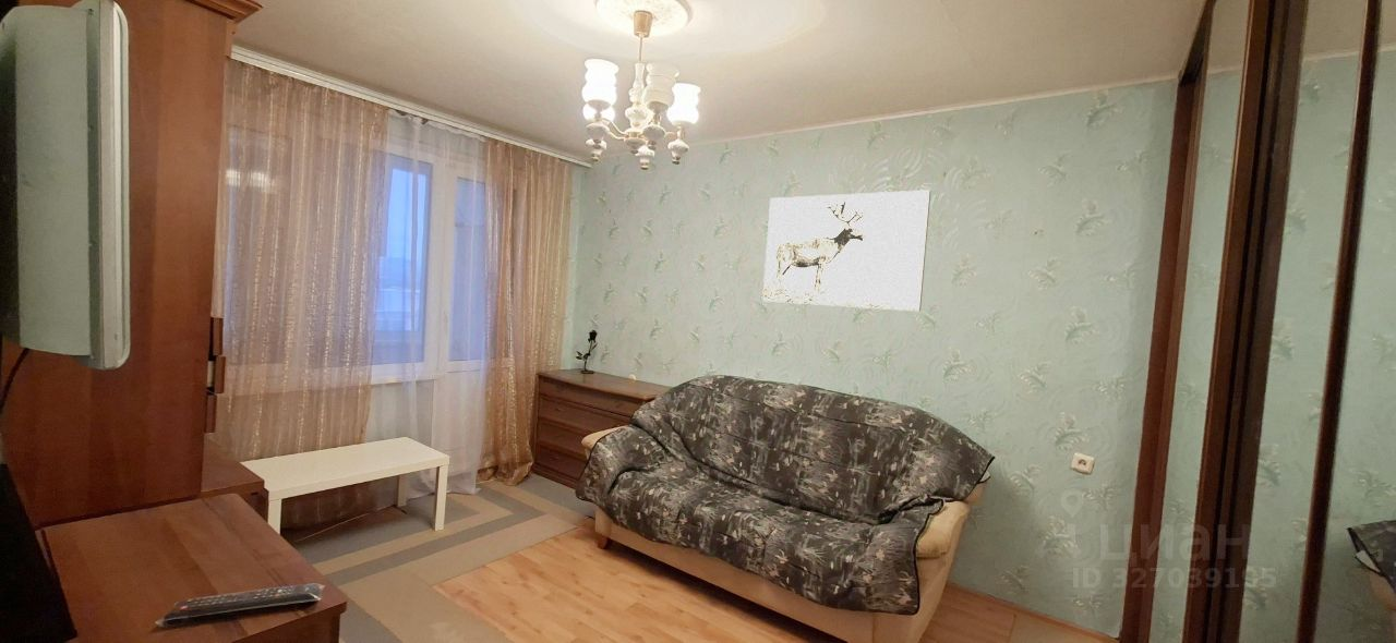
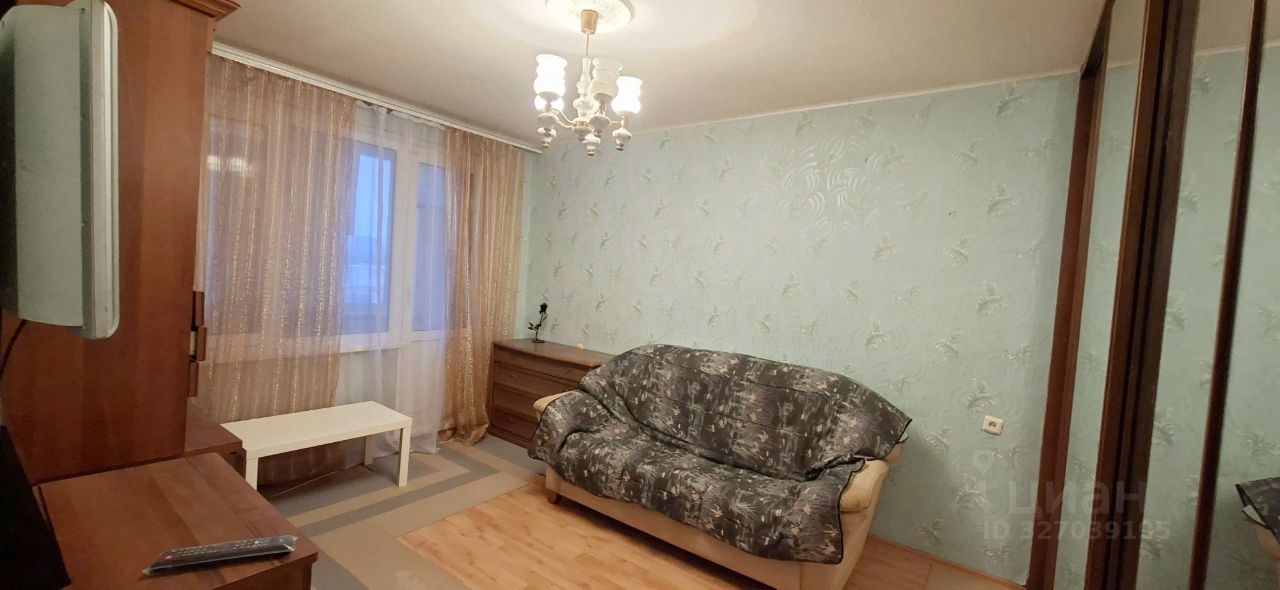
- wall art (840, 250)
